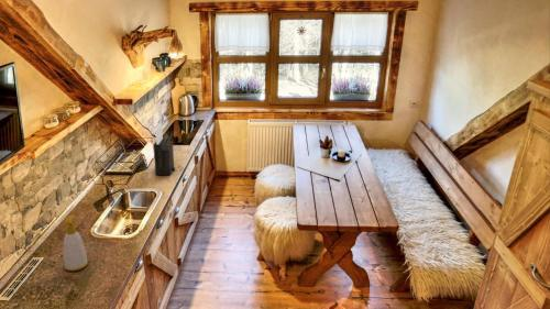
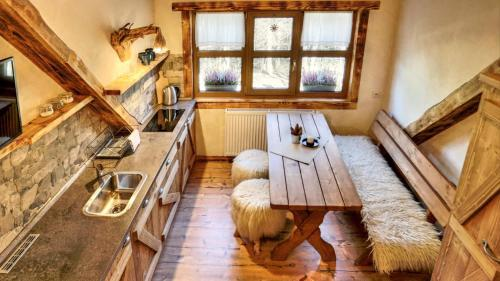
- knife block (165, 148)
- soap bottle (73, 242)
